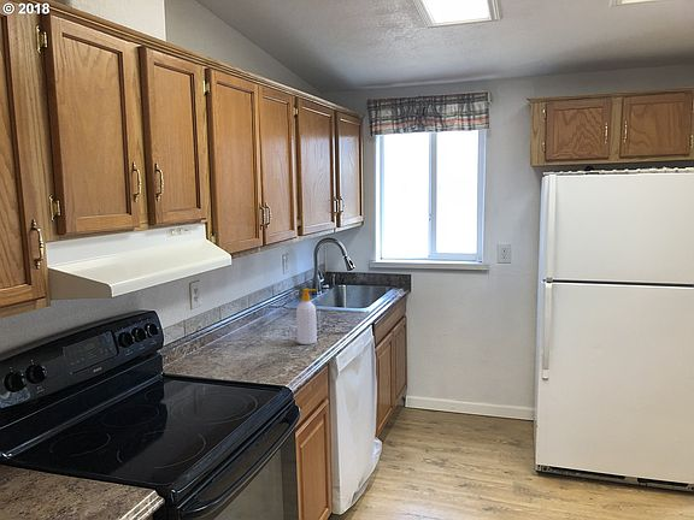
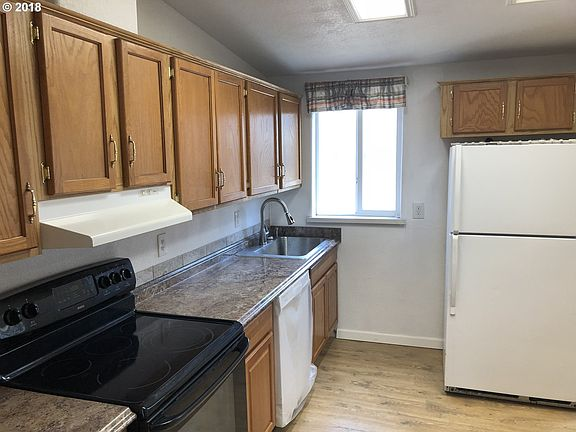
- soap bottle (306, 315)
